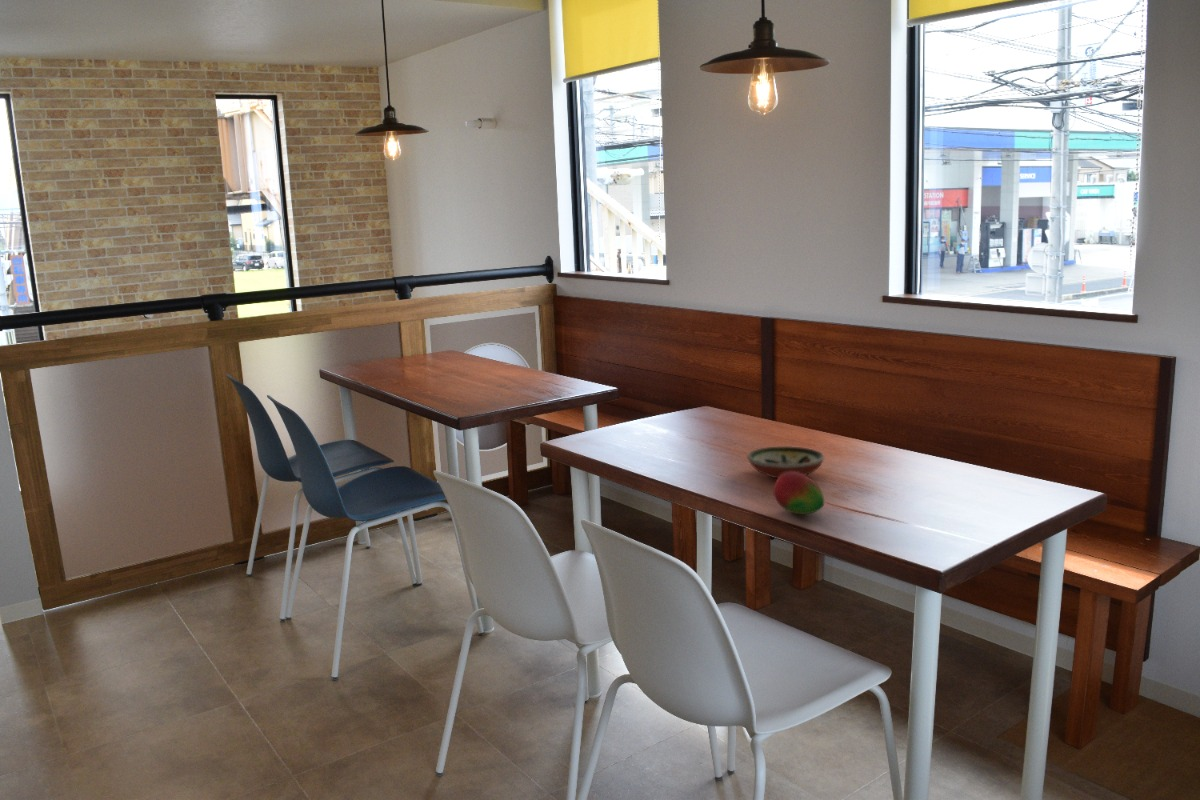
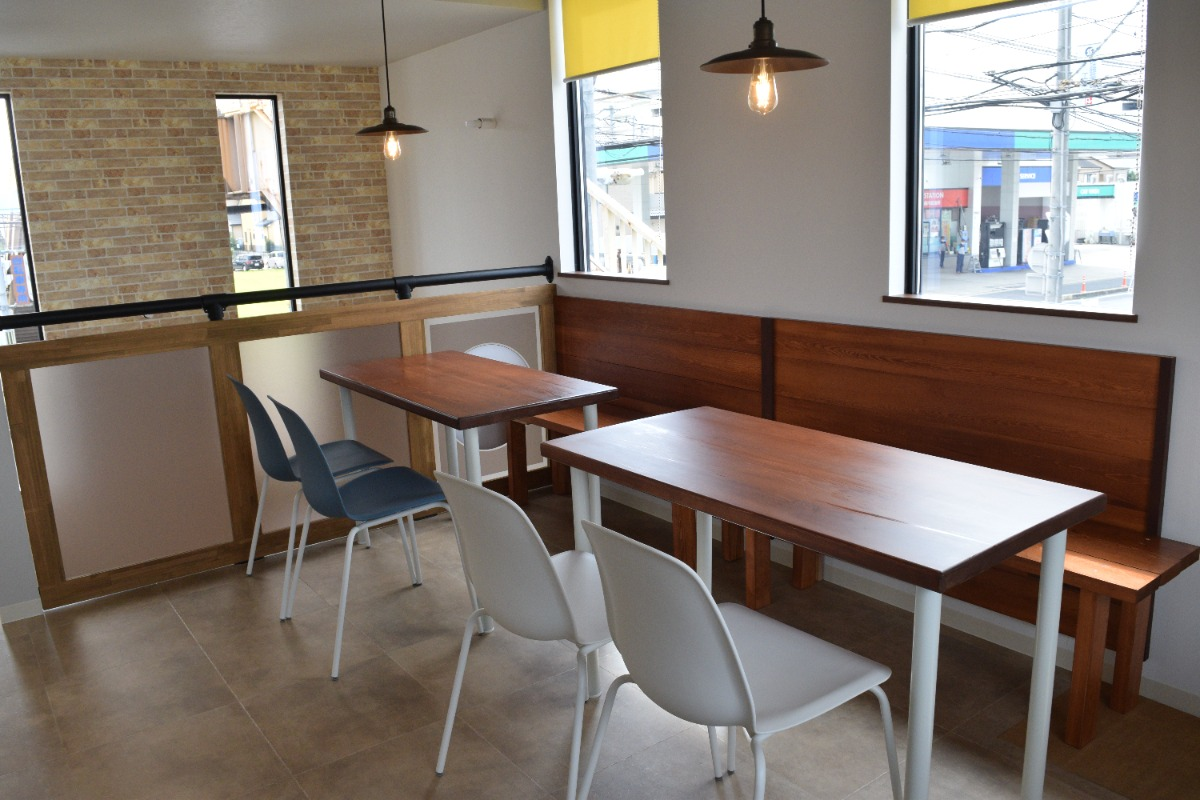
- decorative bowl (785, 464)
- fruit (799, 493)
